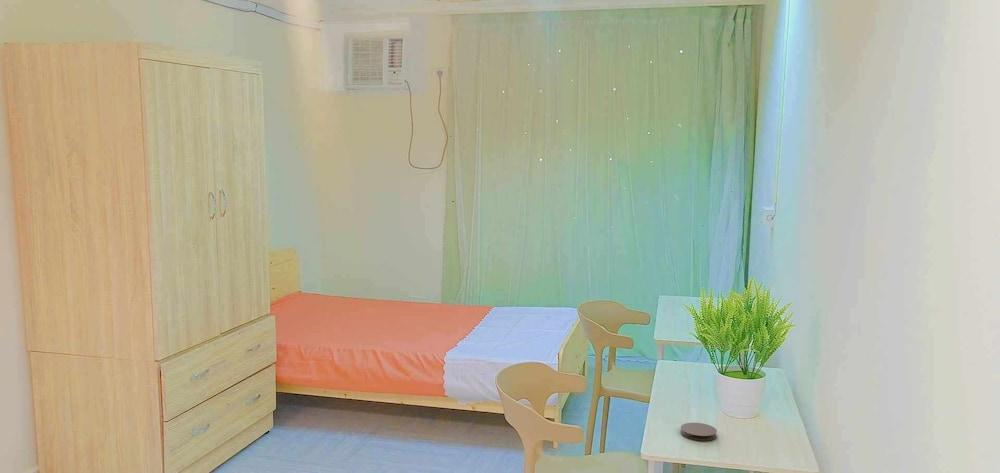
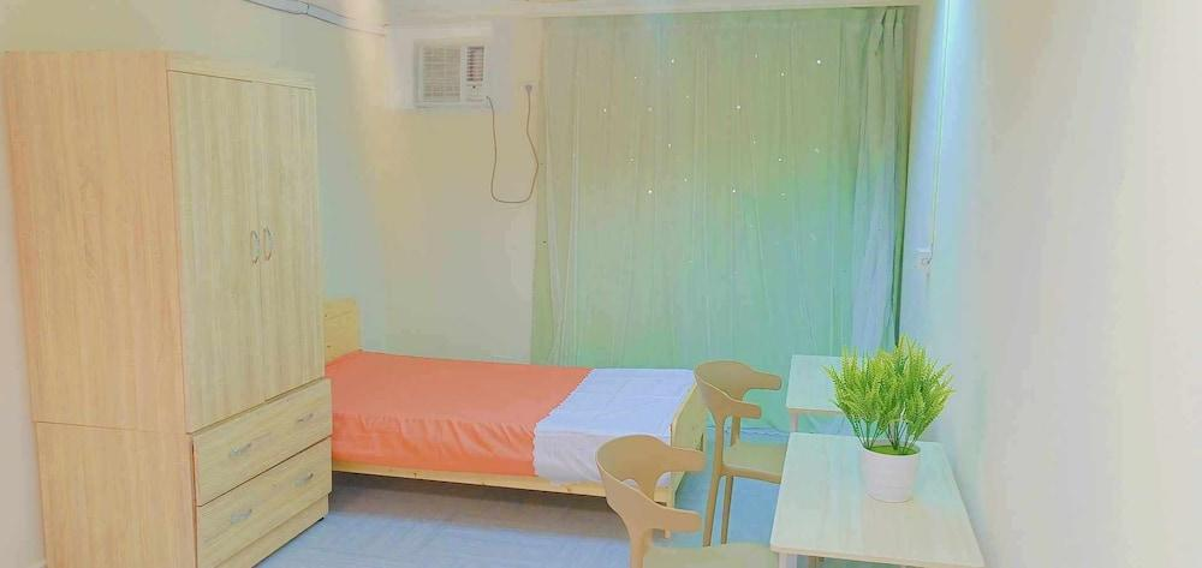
- coaster (698, 431)
